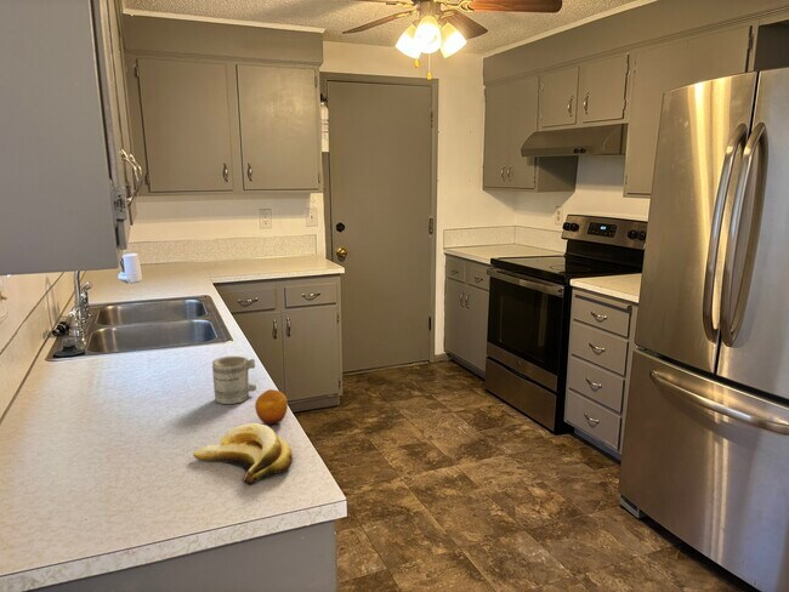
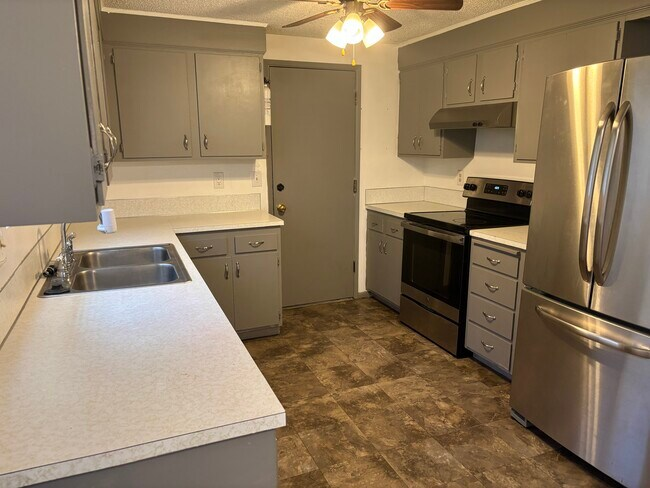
- fruit (271, 406)
- banana (242, 449)
- mug (234, 375)
